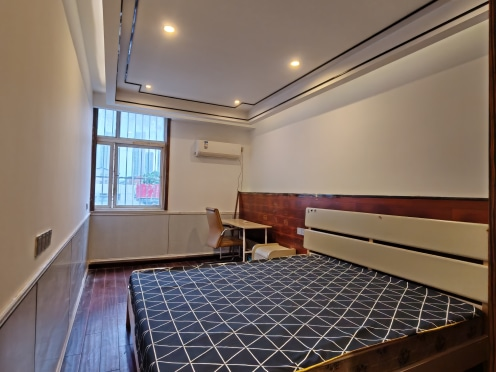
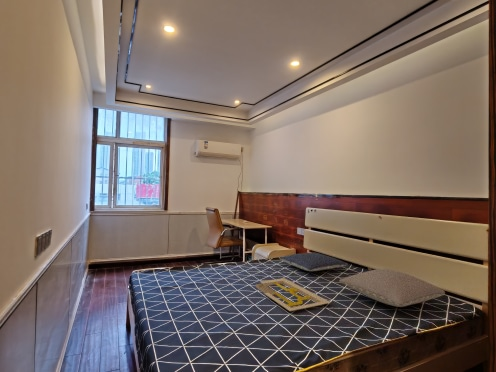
+ pillow (389, 286)
+ pillow (312, 261)
+ serving tray (286, 290)
